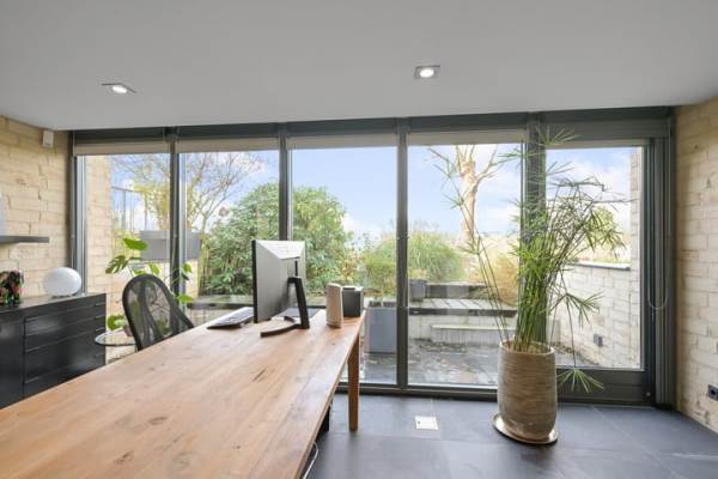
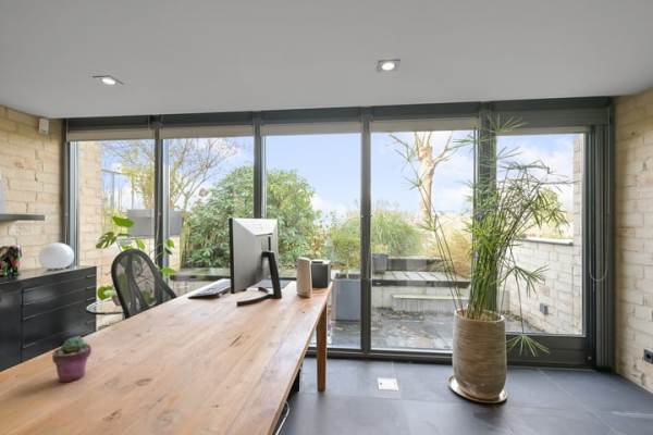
+ potted succulent (72, 357)
